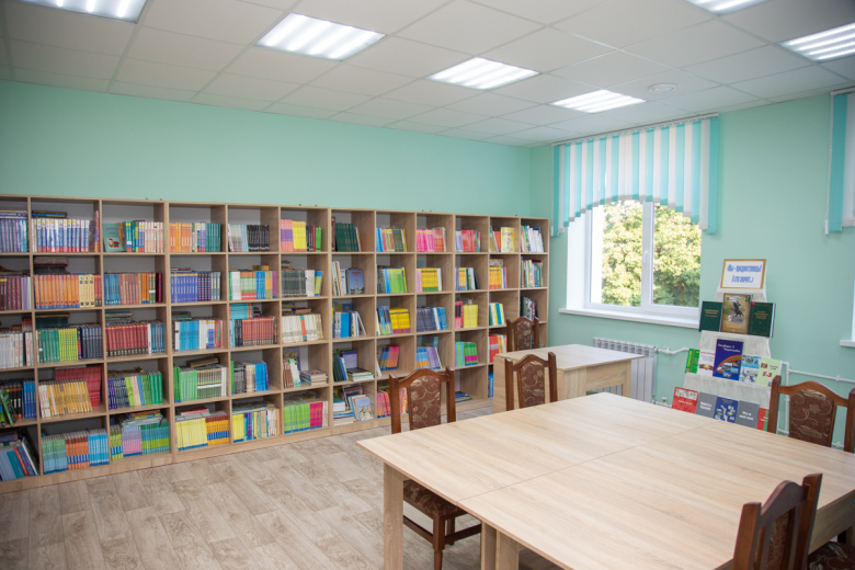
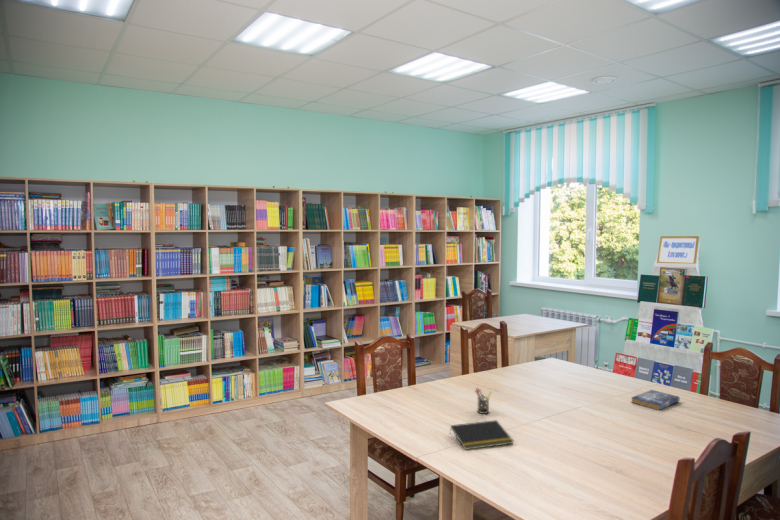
+ pen holder (482, 400)
+ book (655, 399)
+ notepad (481, 434)
